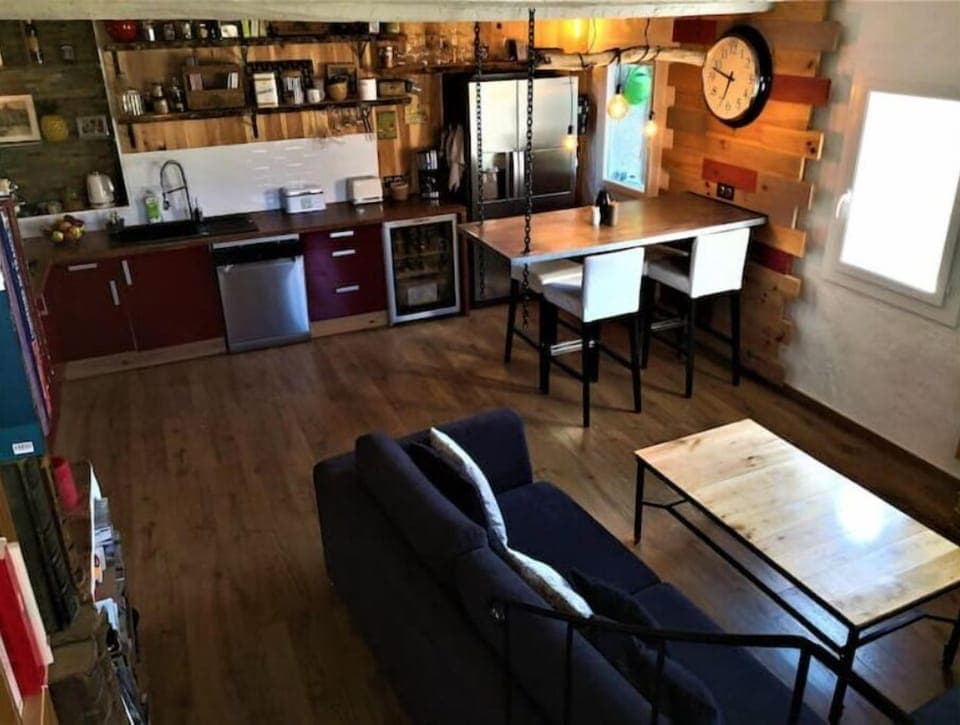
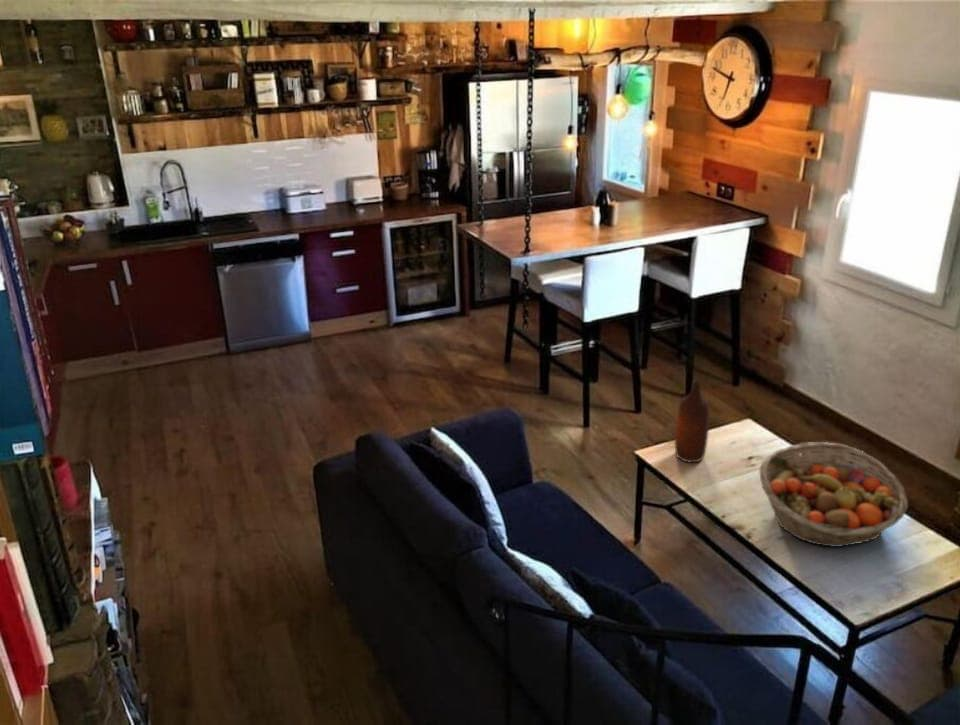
+ fruit basket (830, 494)
+ bottle (693, 420)
